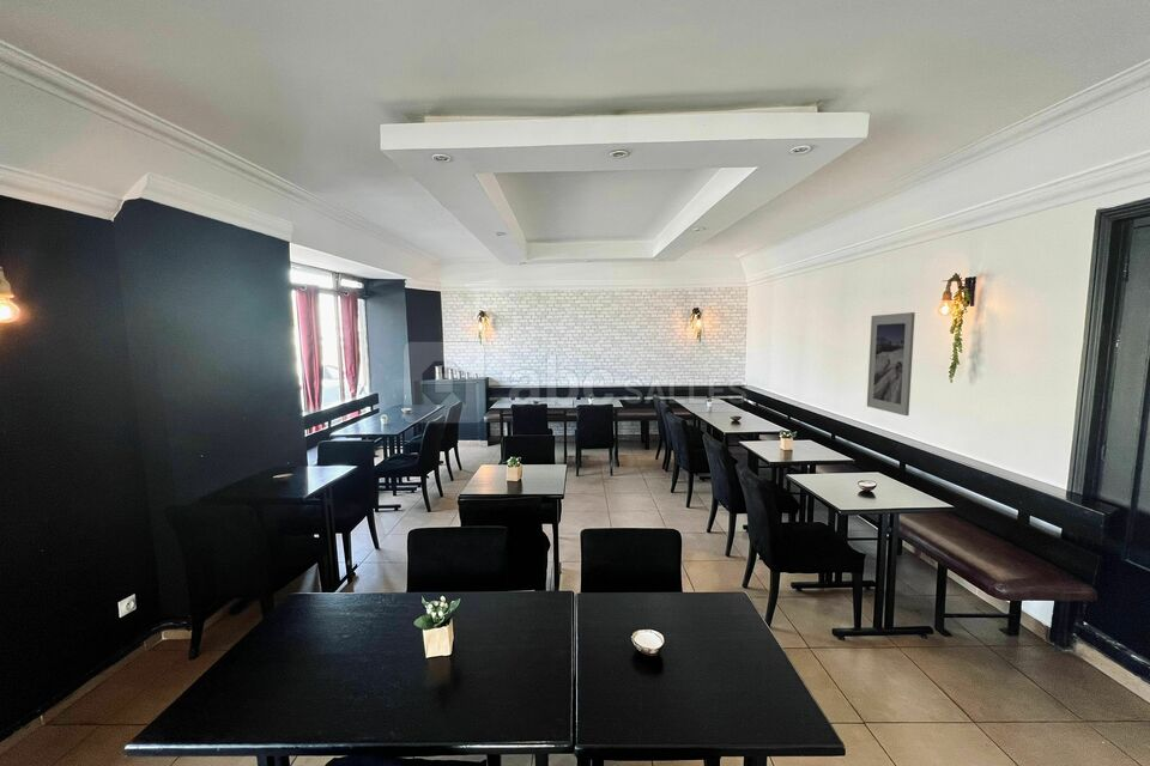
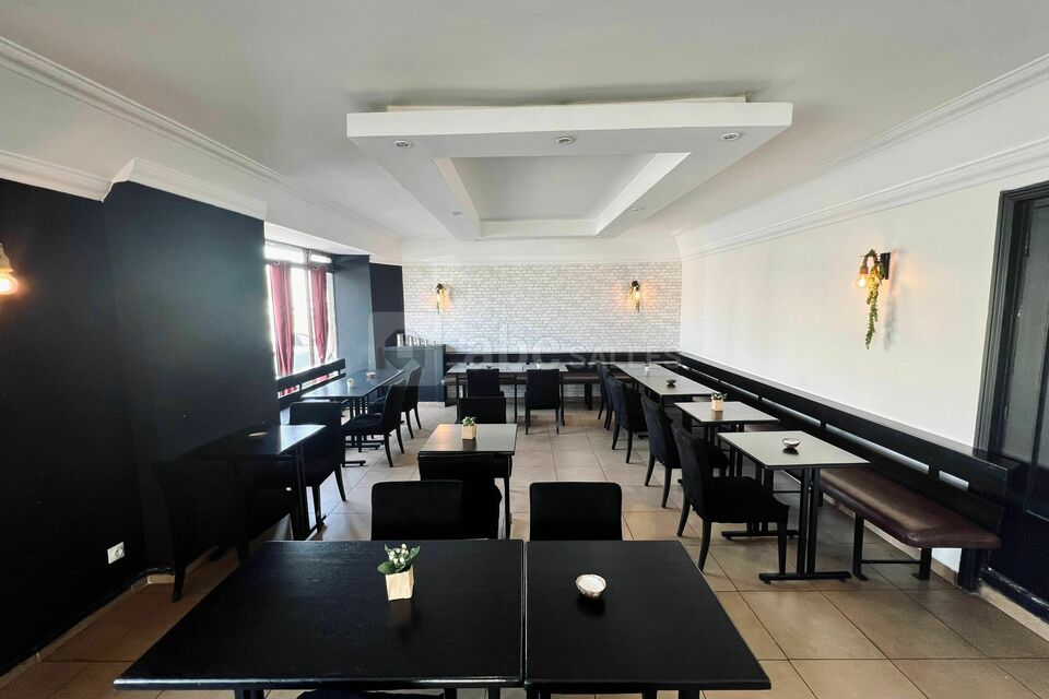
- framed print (889, 363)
